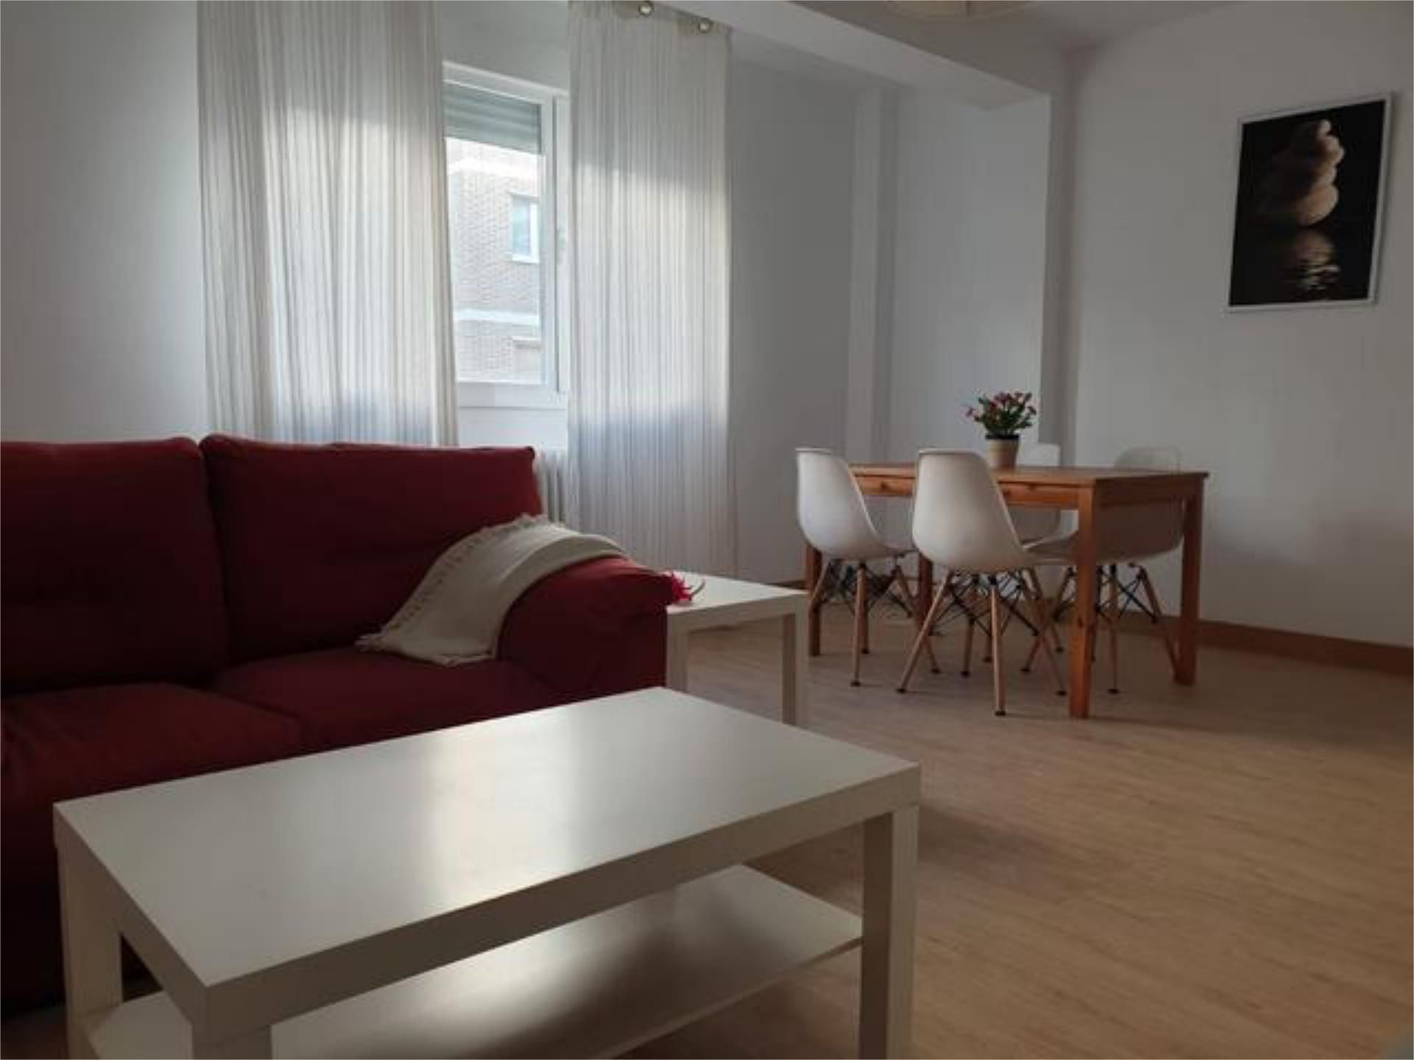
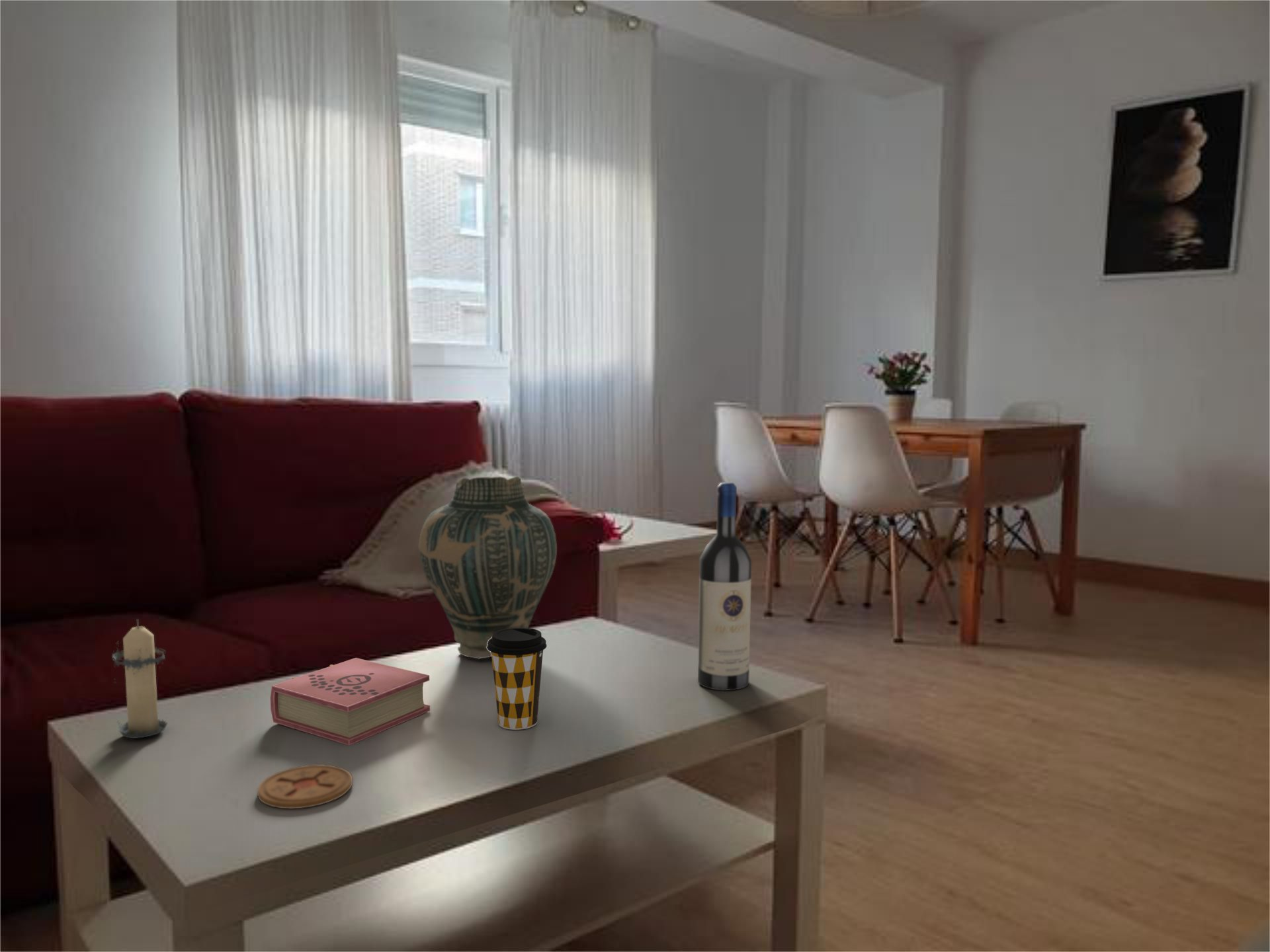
+ candle (140, 676)
+ wine bottle (725, 583)
+ book (350, 697)
+ coffee cup (517, 678)
+ vase (488, 564)
+ coaster (306, 785)
